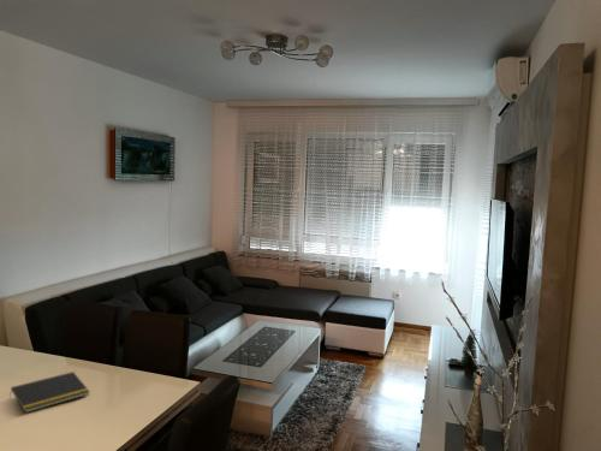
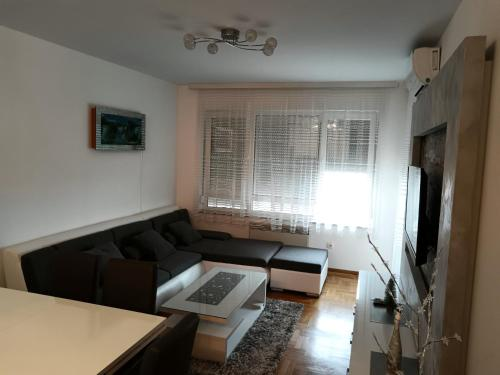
- notepad (50, 390)
